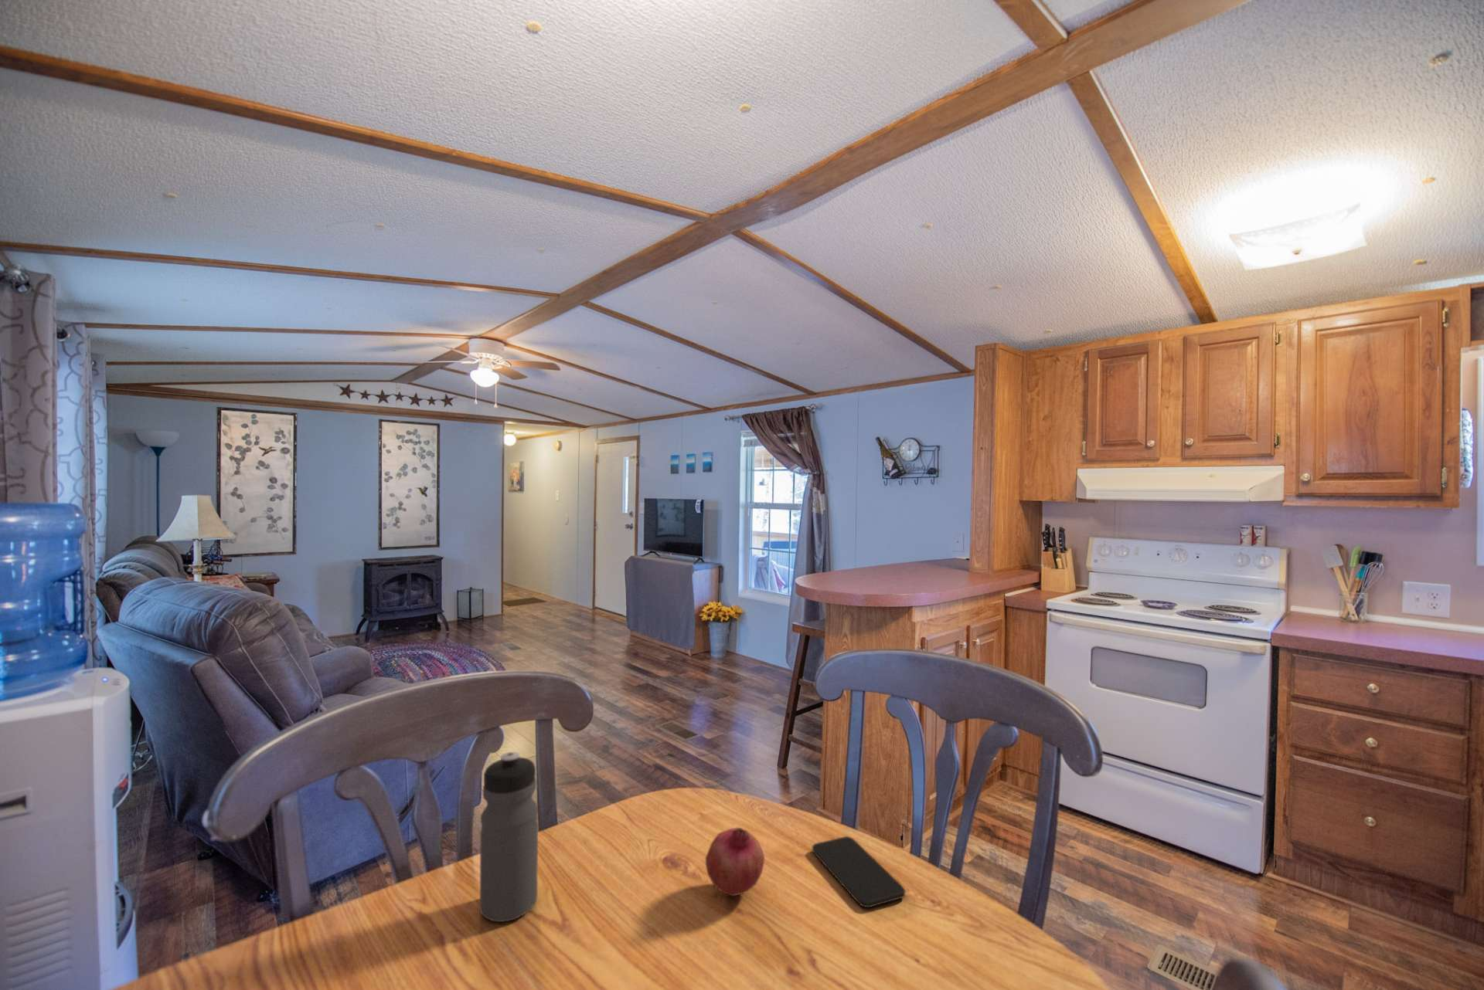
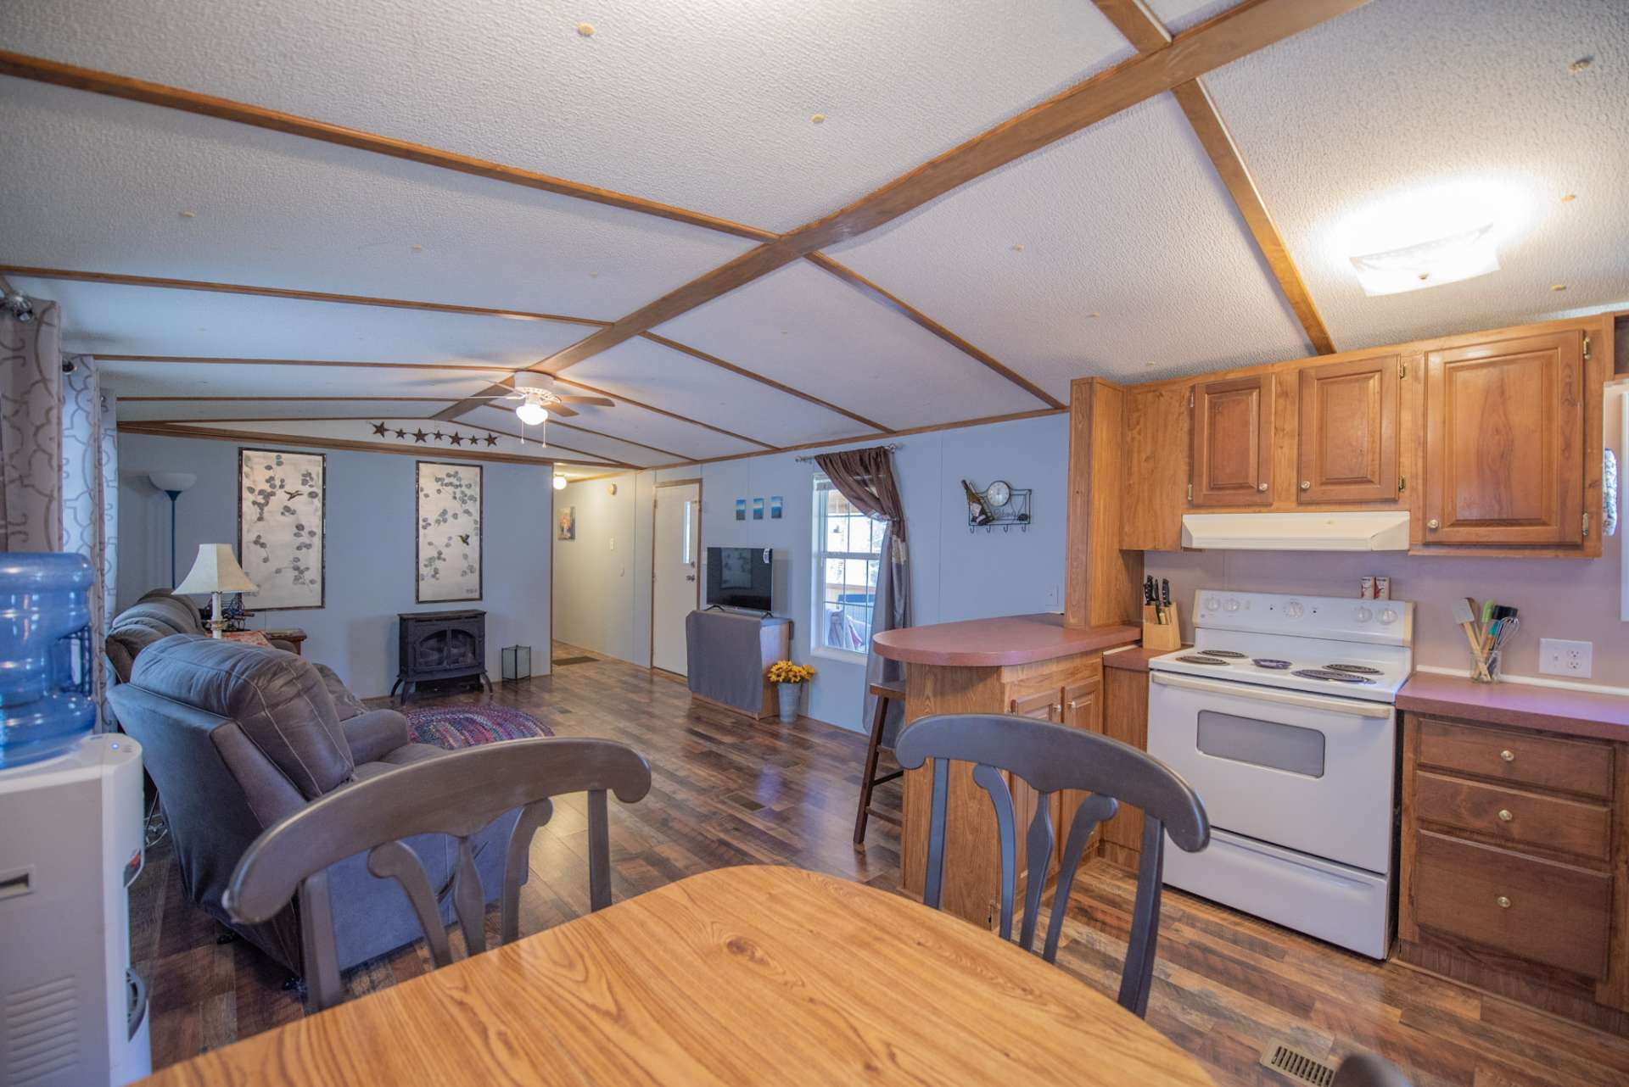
- smartphone (856, 868)
- fruit (734, 855)
- water bottle (510, 830)
